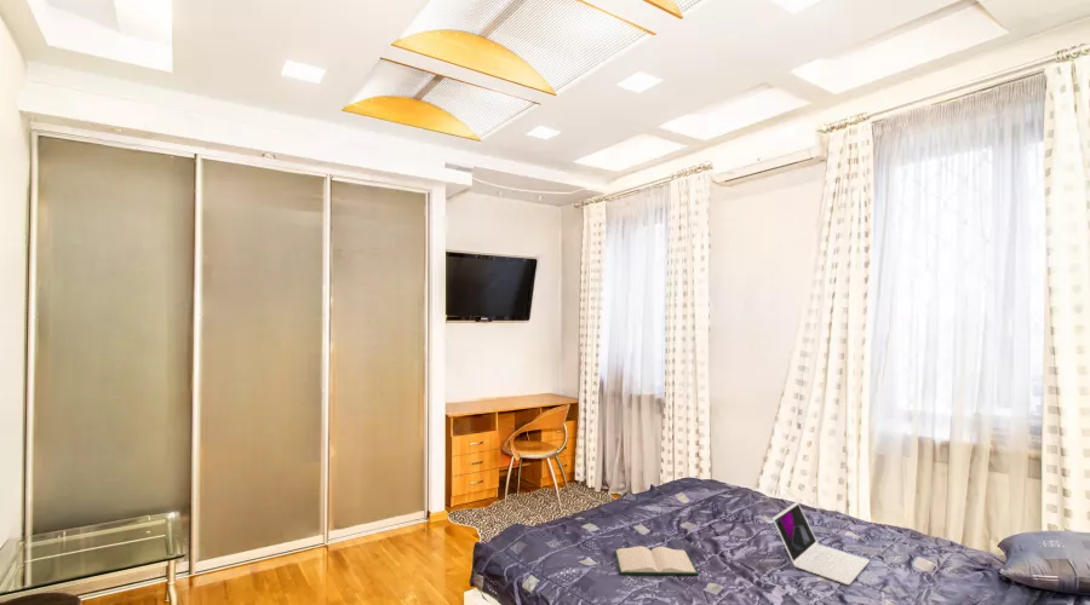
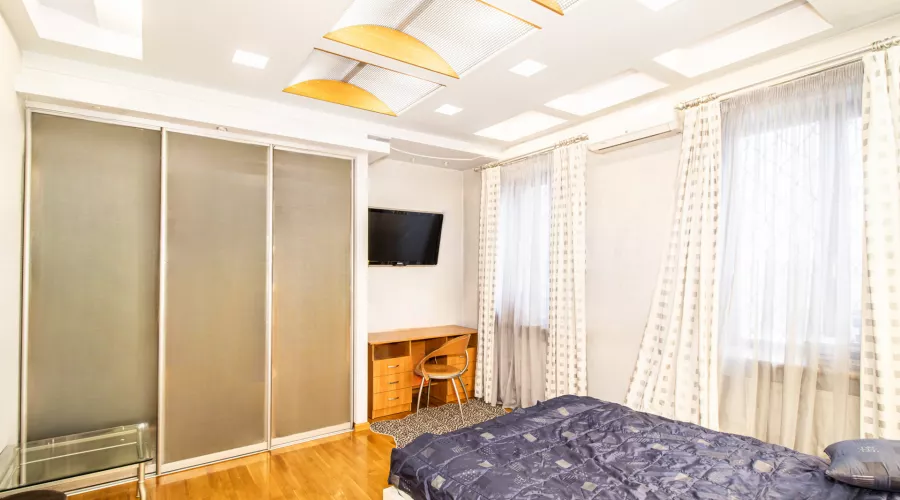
- hardback book (654, 559)
- laptop (815, 538)
